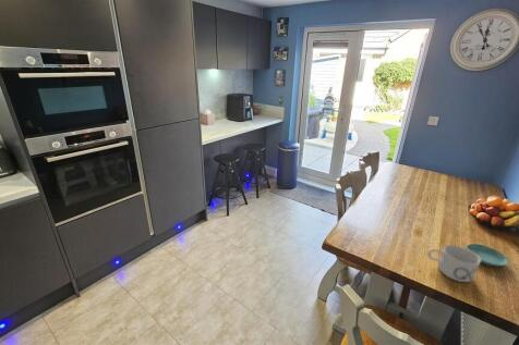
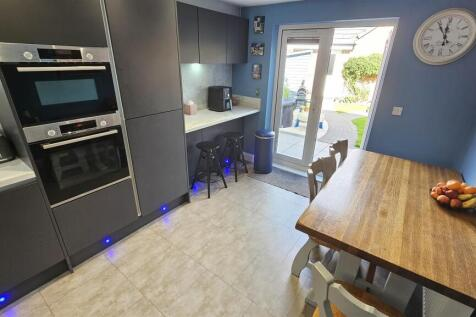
- mug (450, 260)
- saucer (485, 256)
